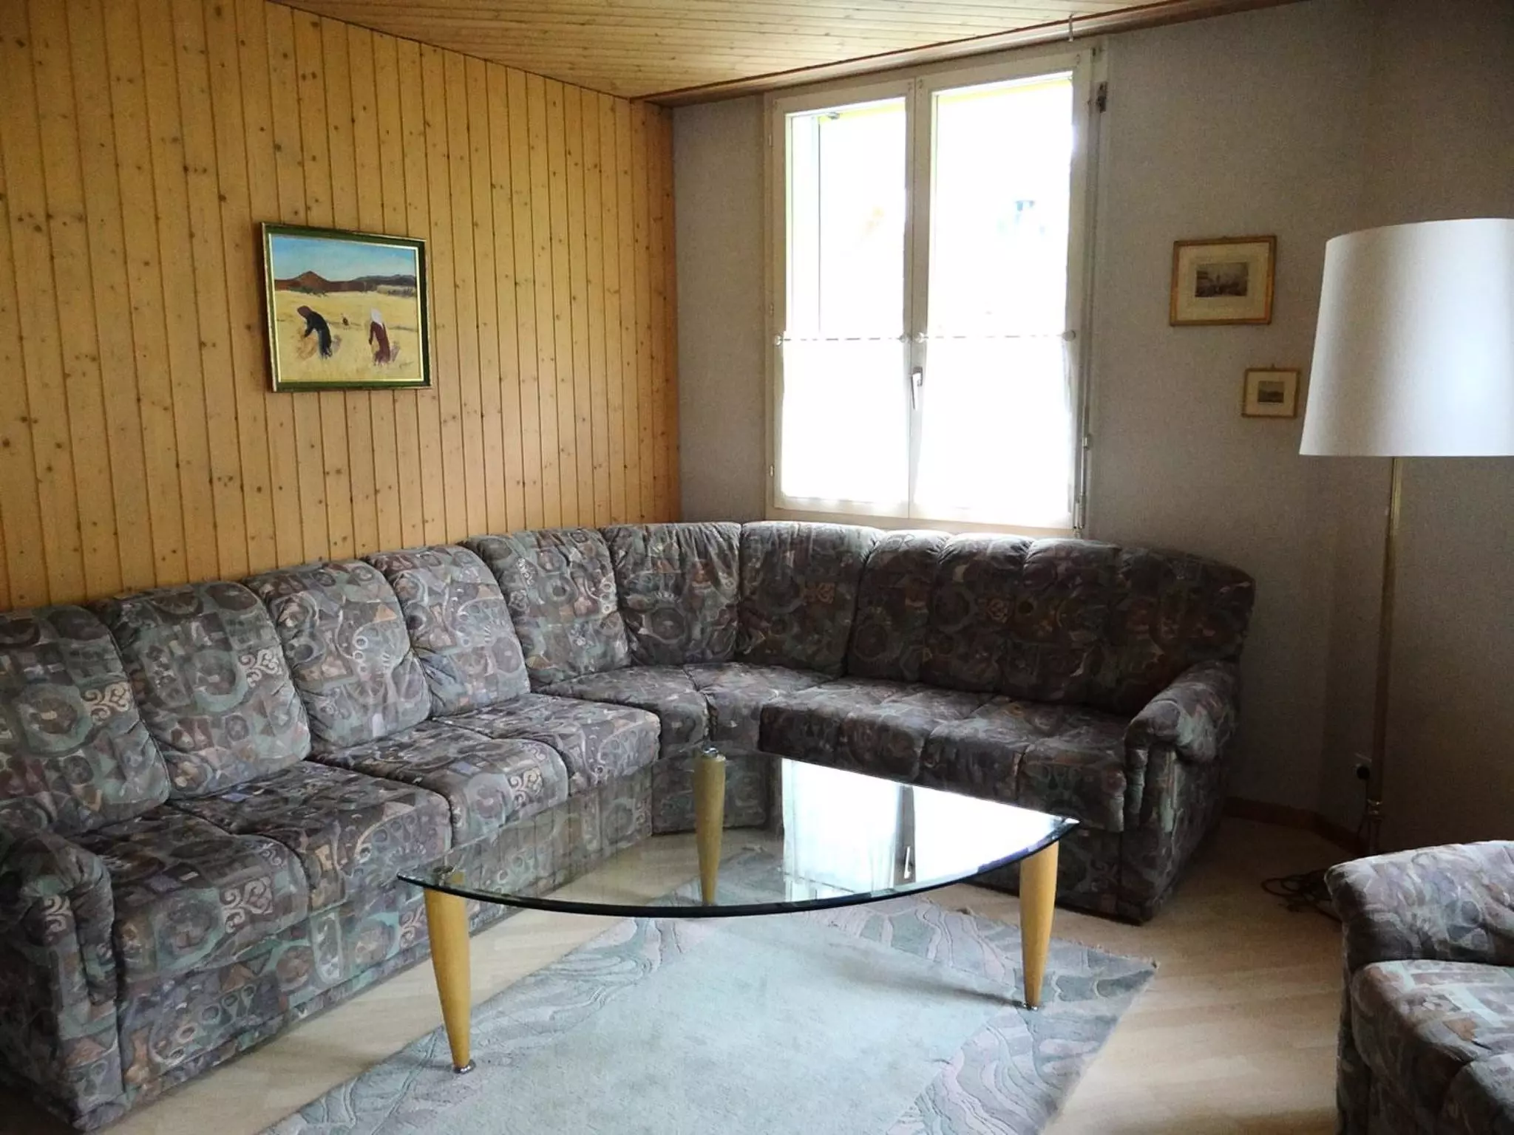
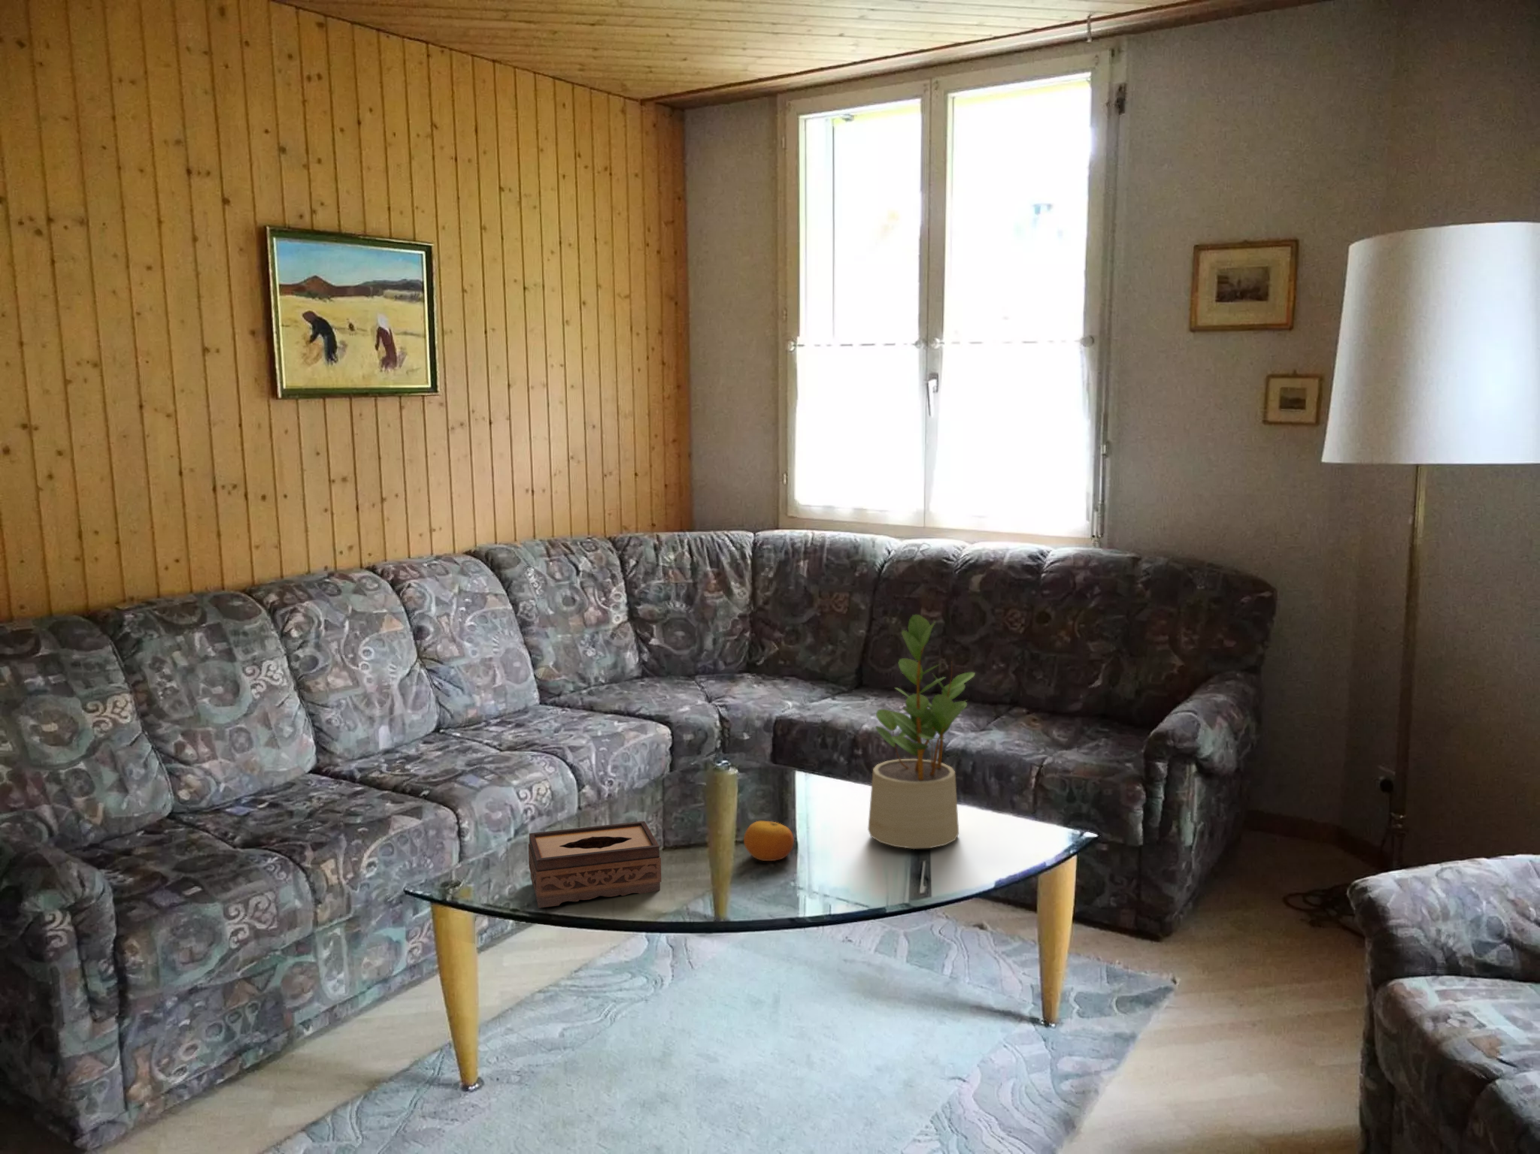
+ tissue box (593, 863)
+ fruit (769, 839)
+ potted plant (922, 724)
